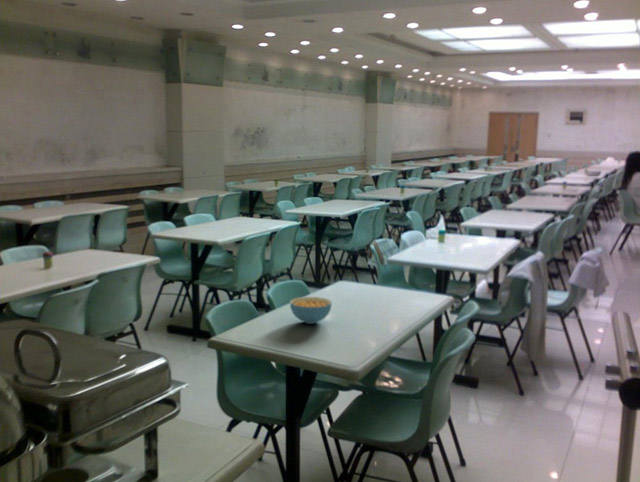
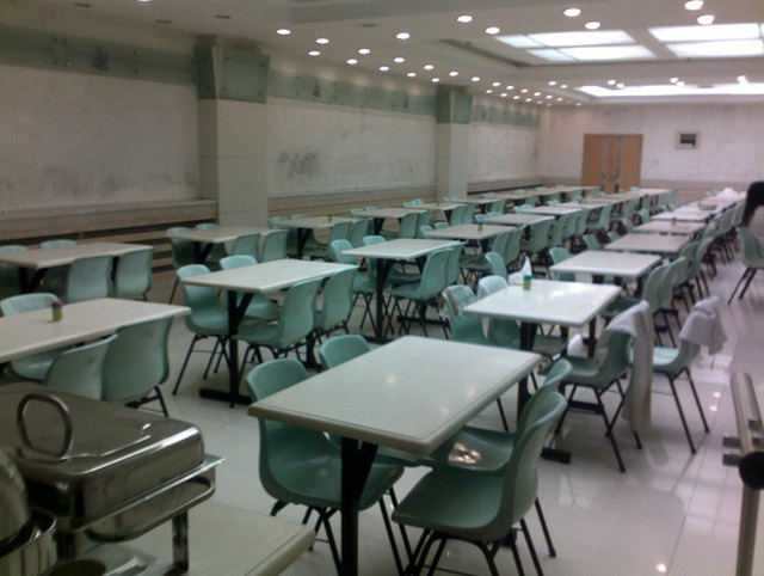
- cereal bowl (310, 311)
